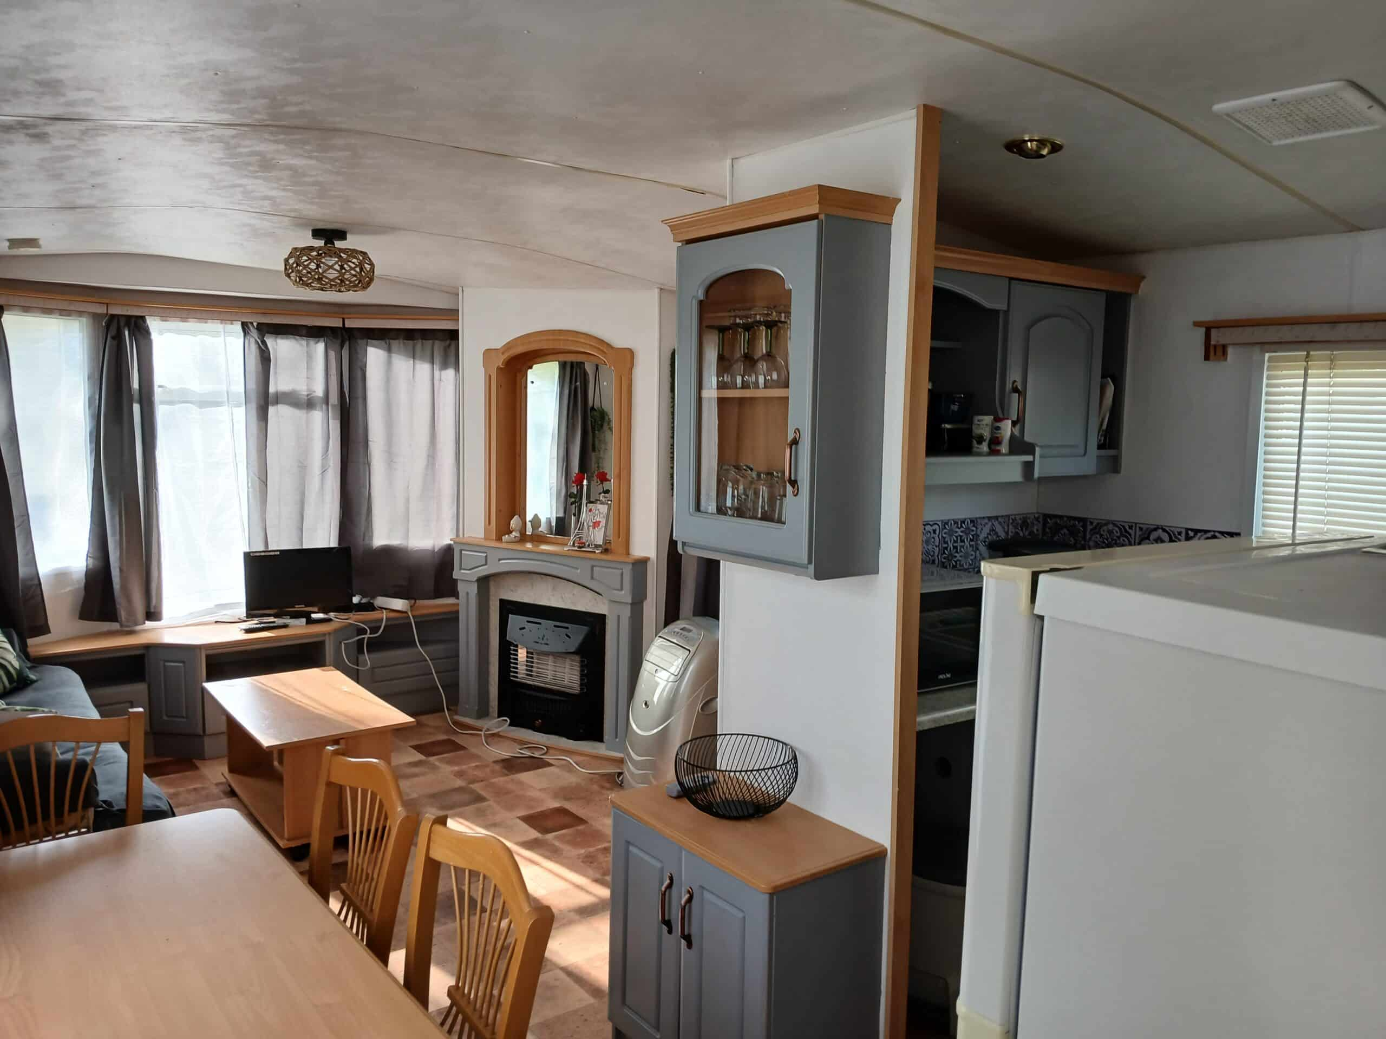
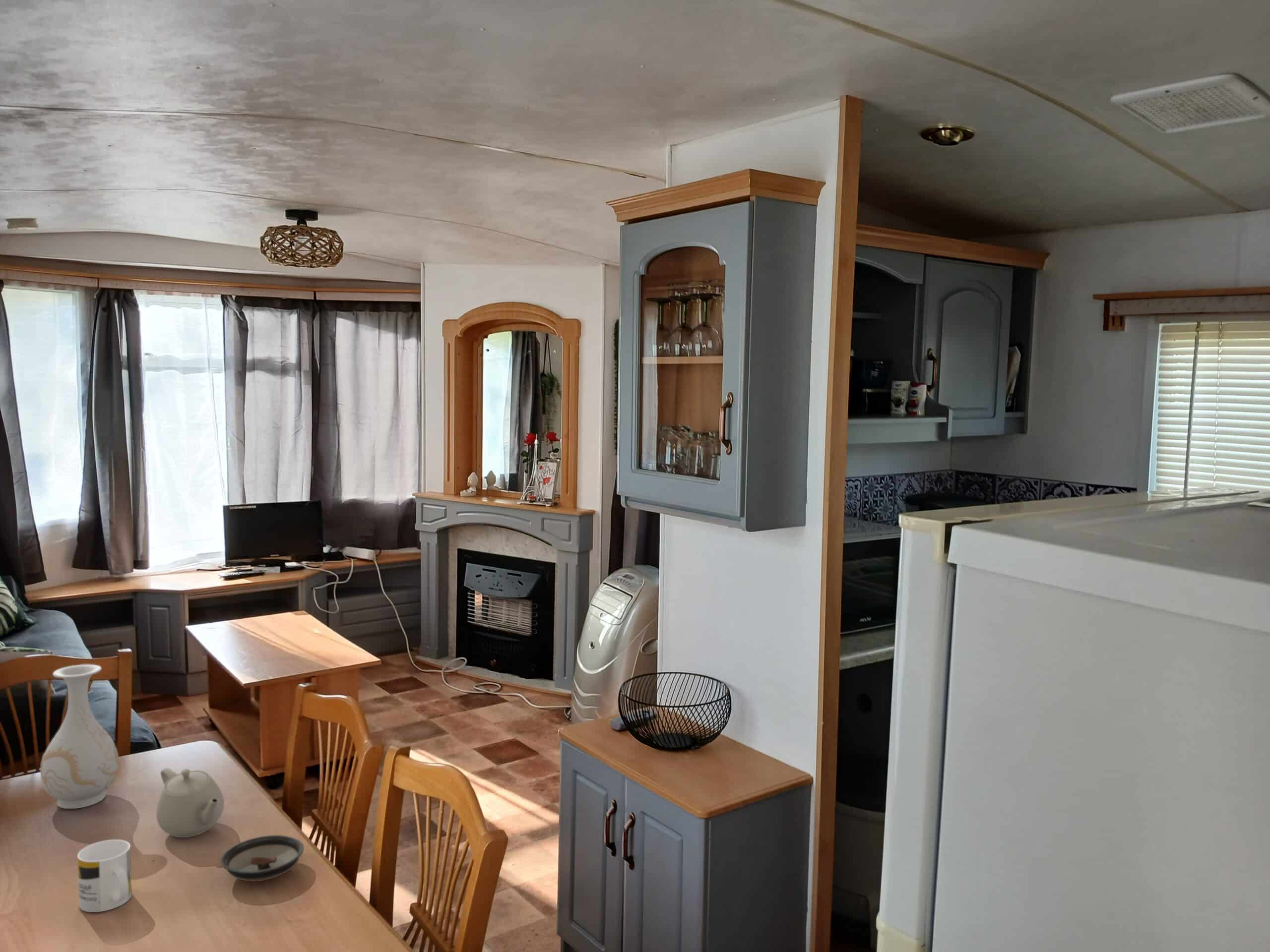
+ teapot (194, 799)
+ saucer (263, 862)
+ mug (108, 879)
+ vase (79, 735)
